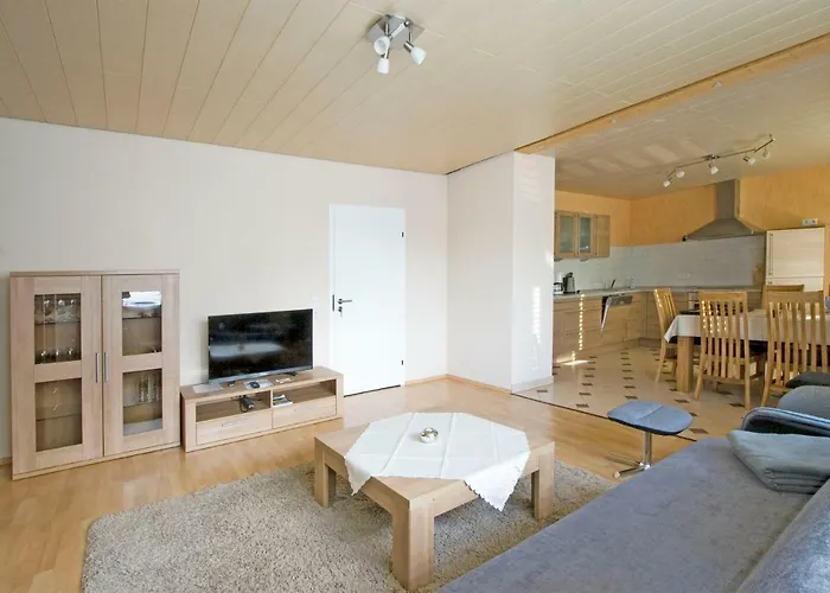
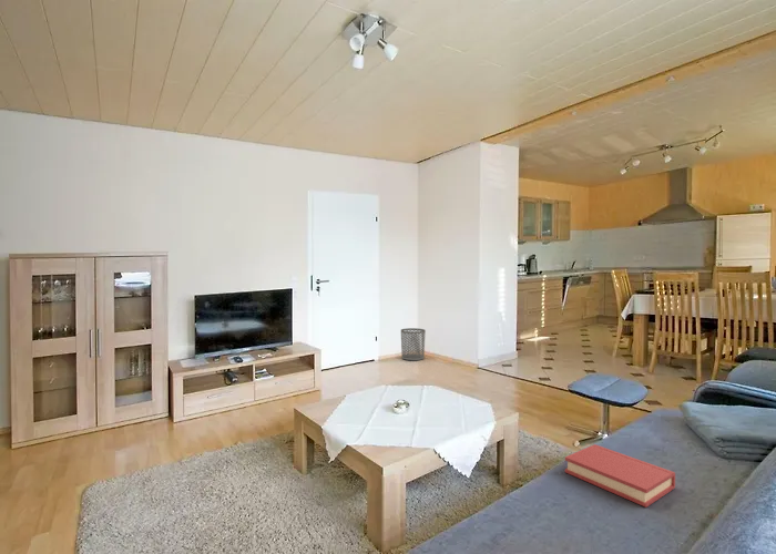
+ waste bin (412, 345)
+ hardback book (617, 471)
